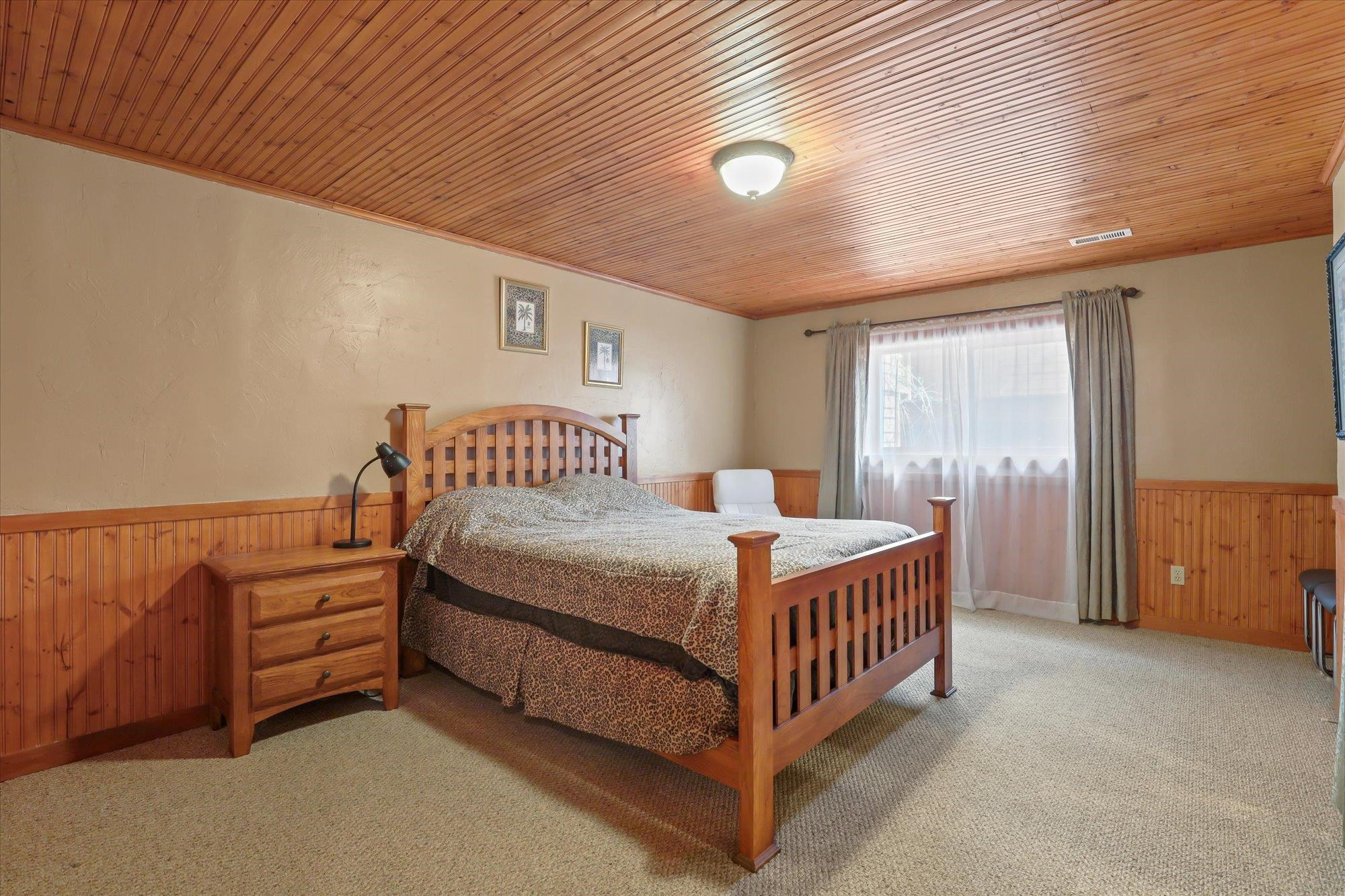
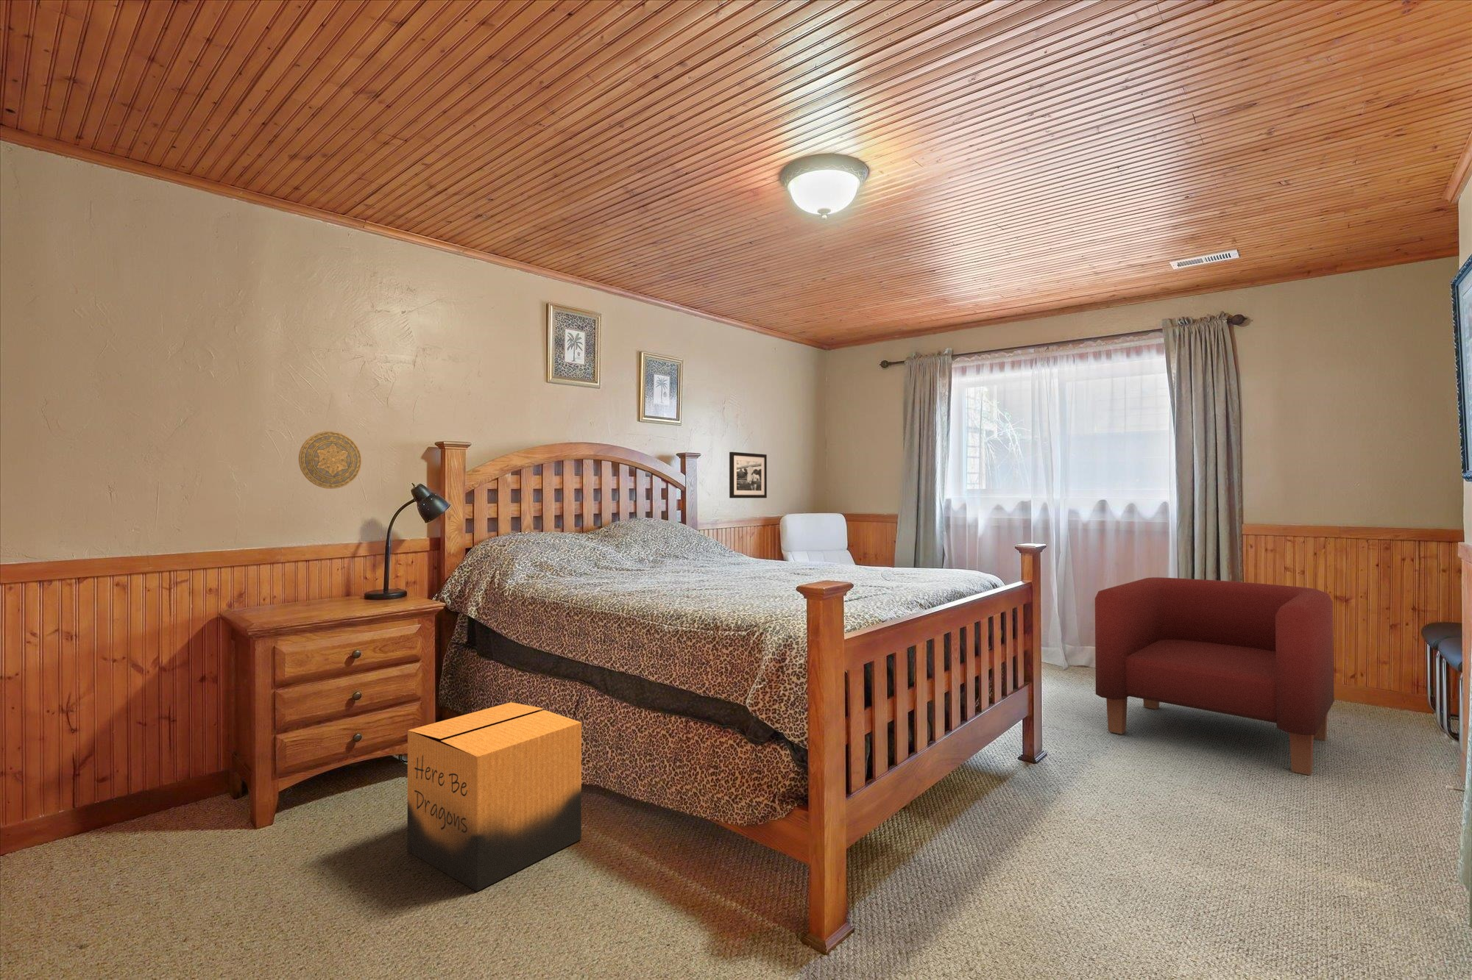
+ picture frame (749, 476)
+ decorative plate (332, 459)
+ cardboard box (496, 784)
+ armchair (1215, 661)
